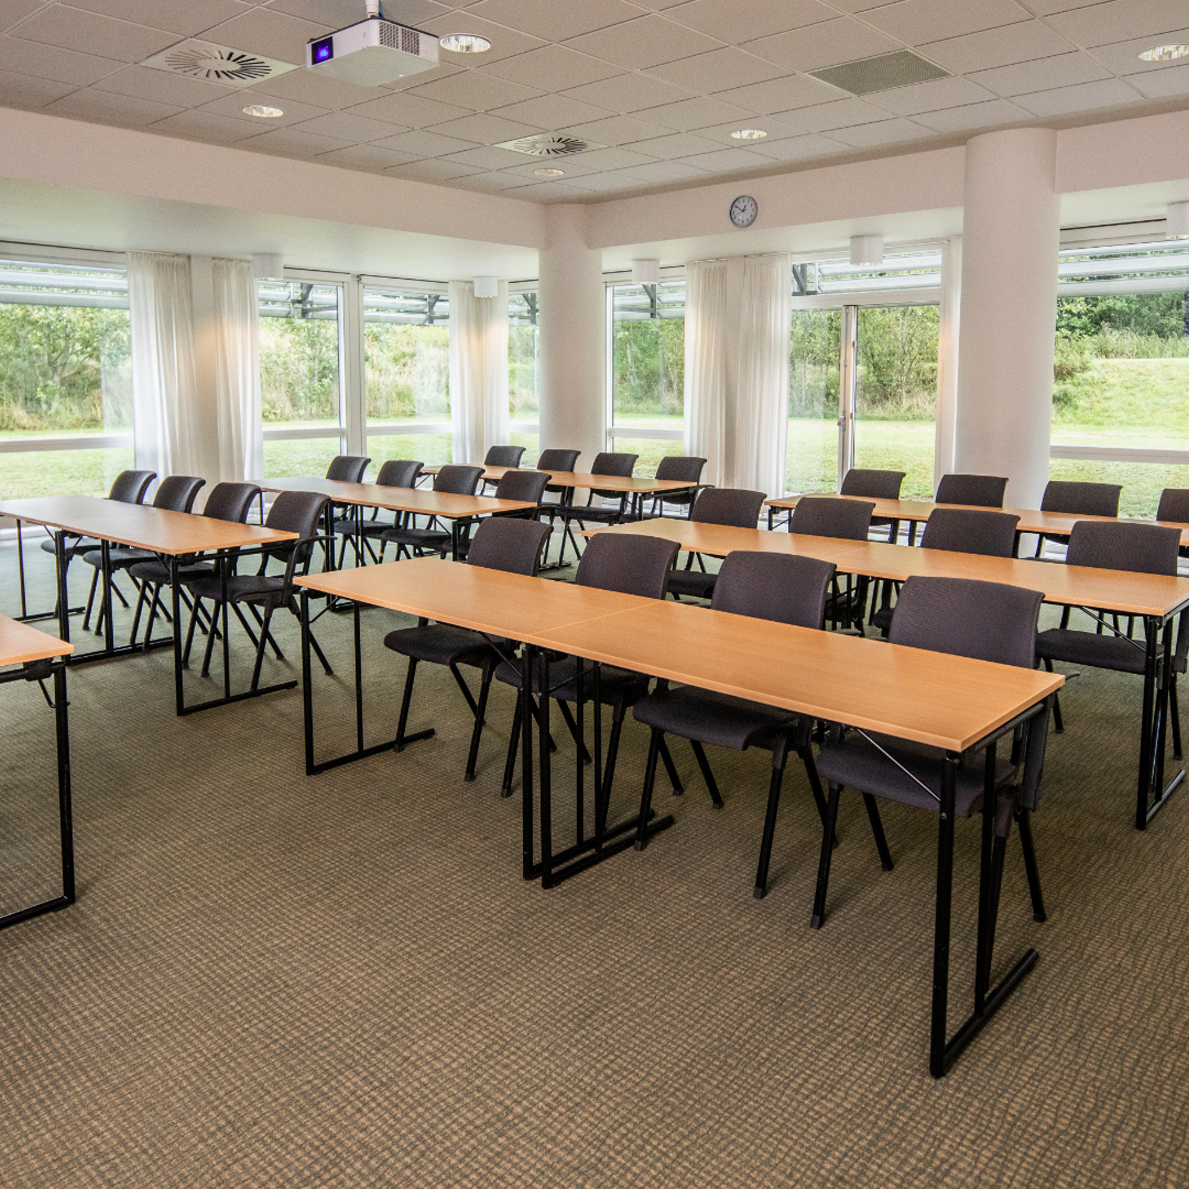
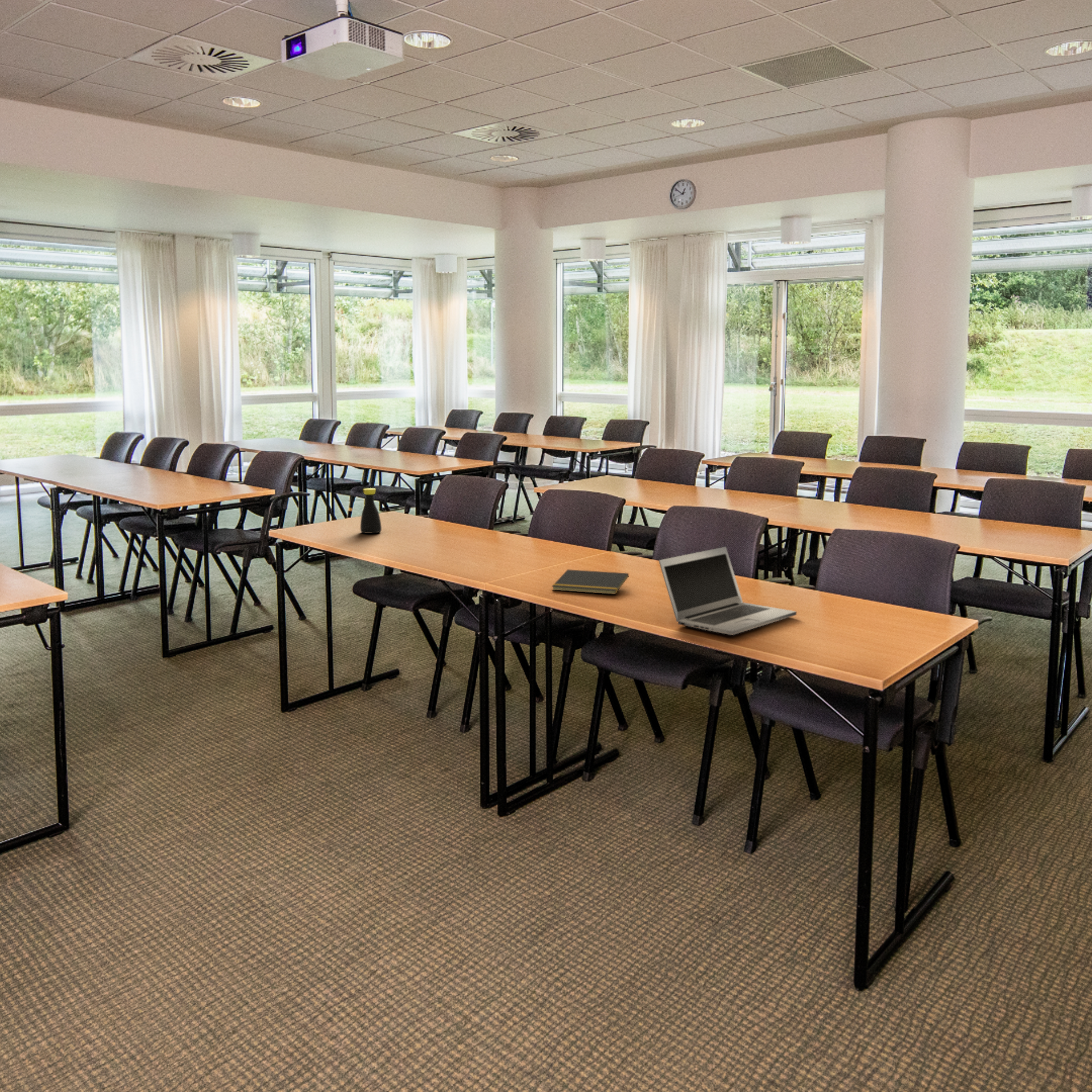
+ laptop (728, 589)
+ bottle (370, 510)
+ notepad (590, 581)
